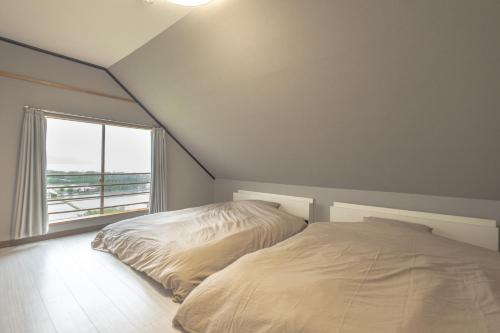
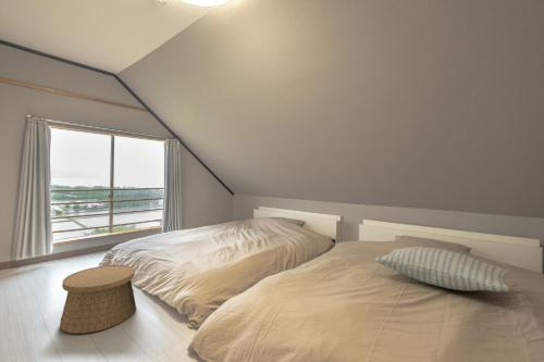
+ pillow (437, 266)
+ basket (100, 295)
